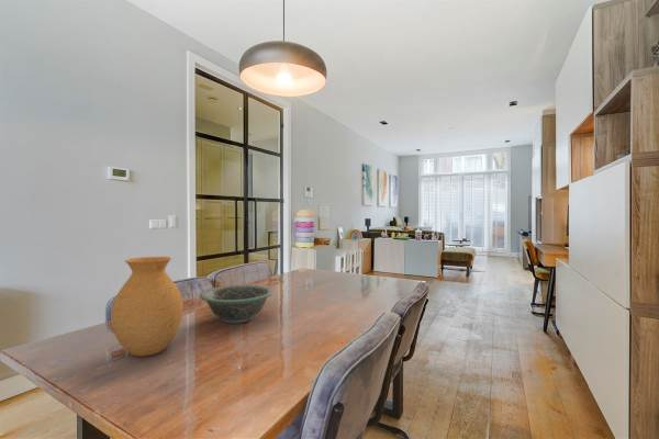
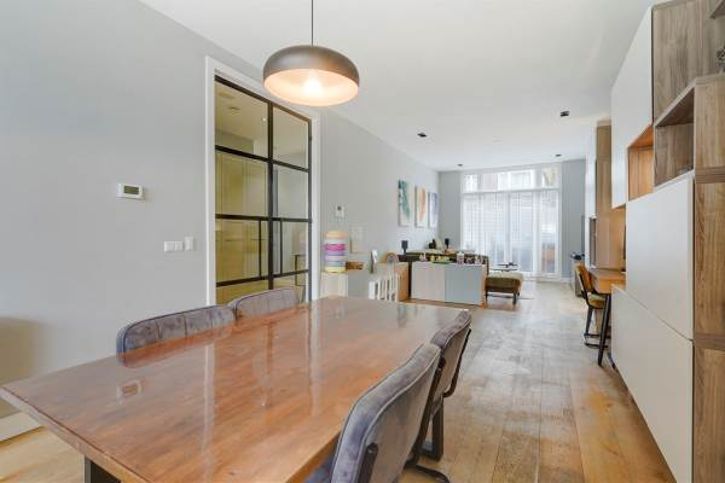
- vase (148, 305)
- decorative bowl (237, 305)
